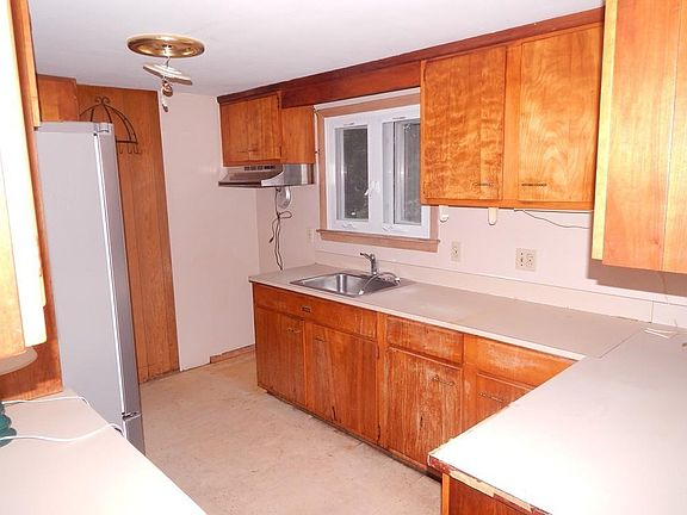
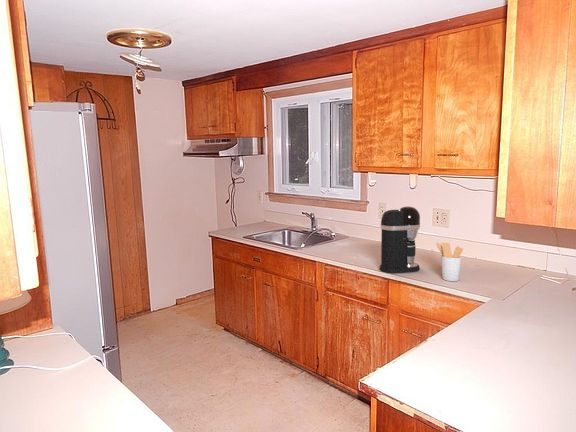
+ coffee maker (400, 238)
+ utensil holder (448, 260)
